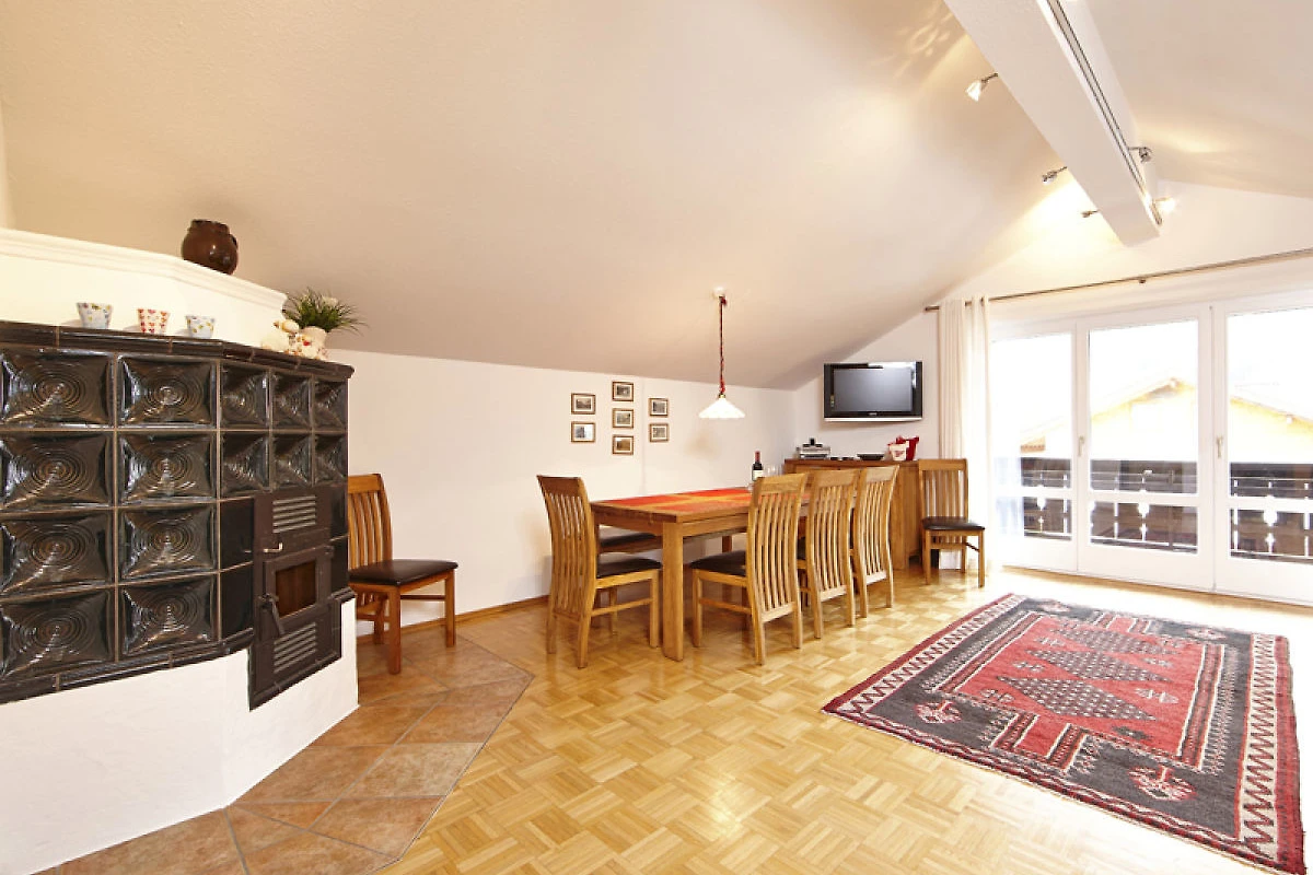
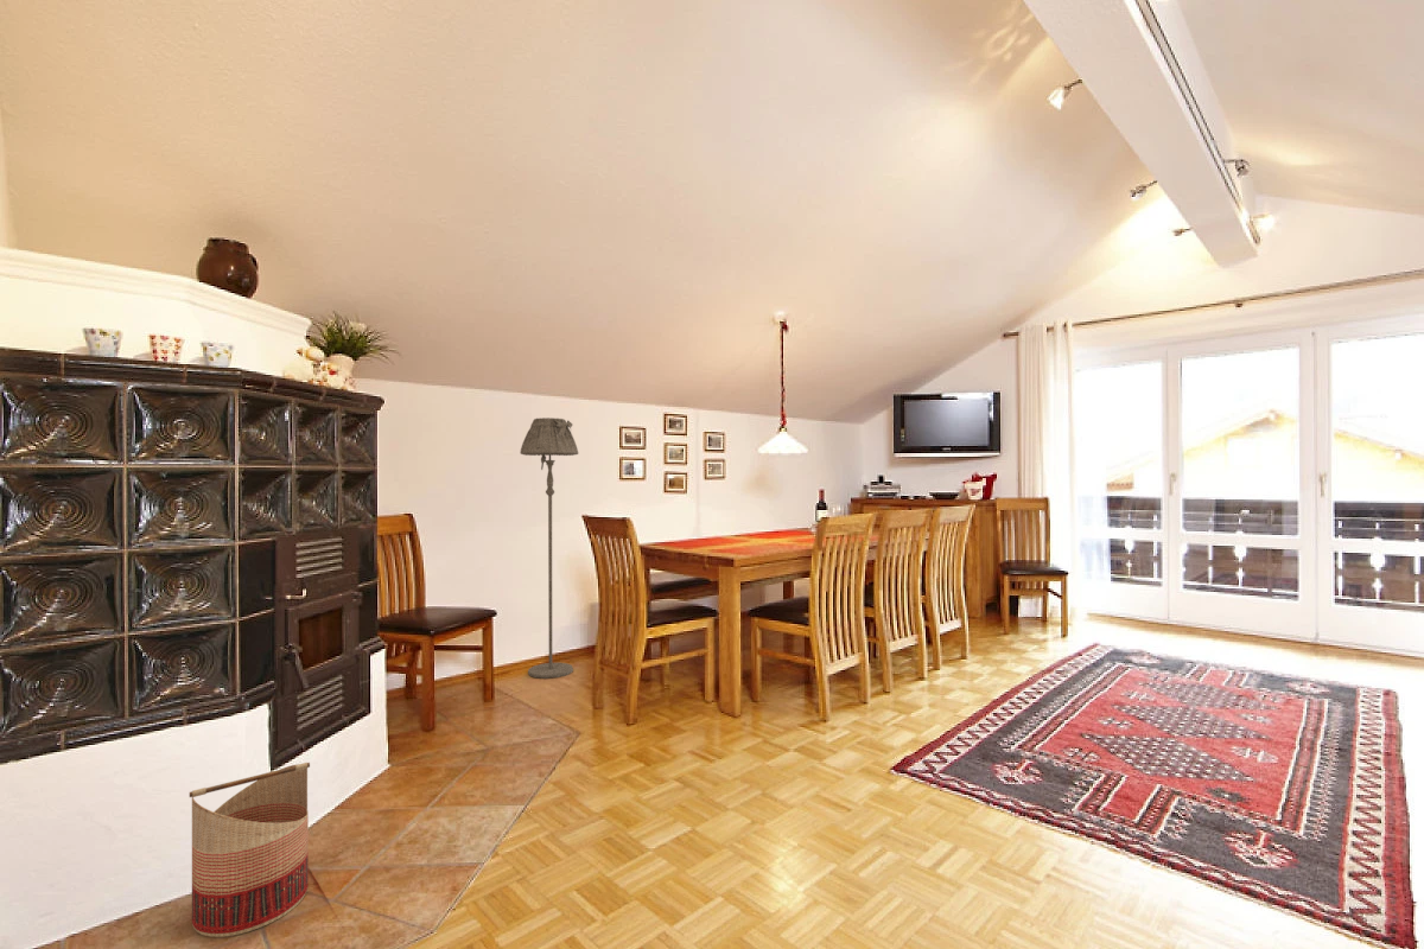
+ basket (252, 840)
+ floor lamp (549, 544)
